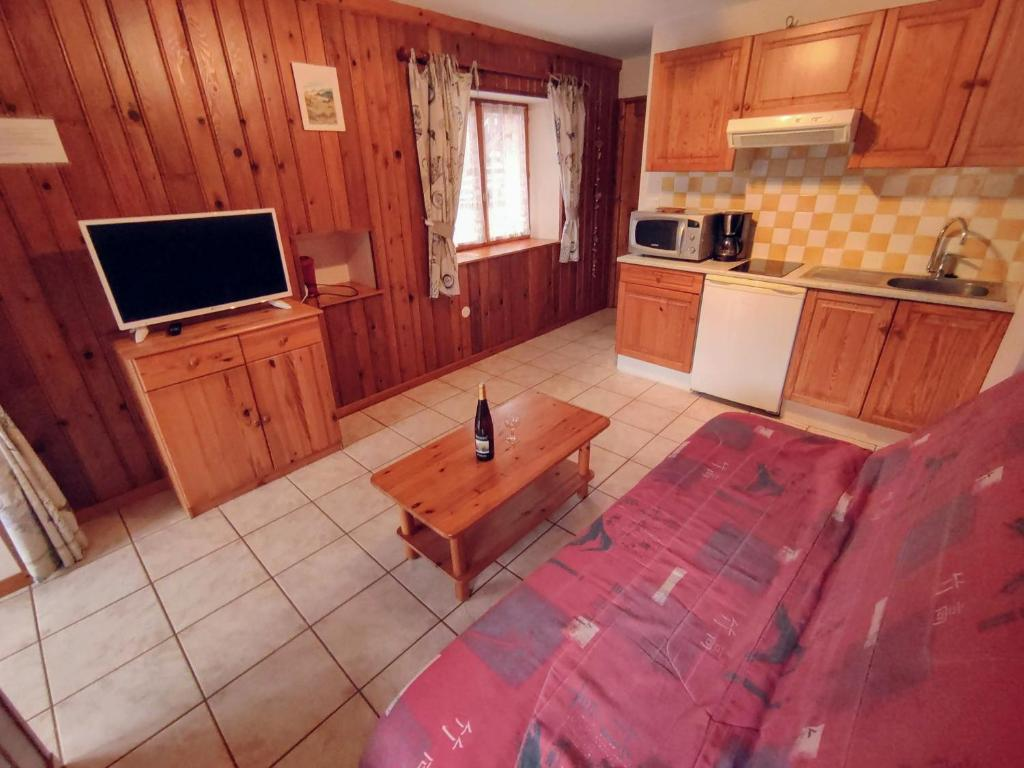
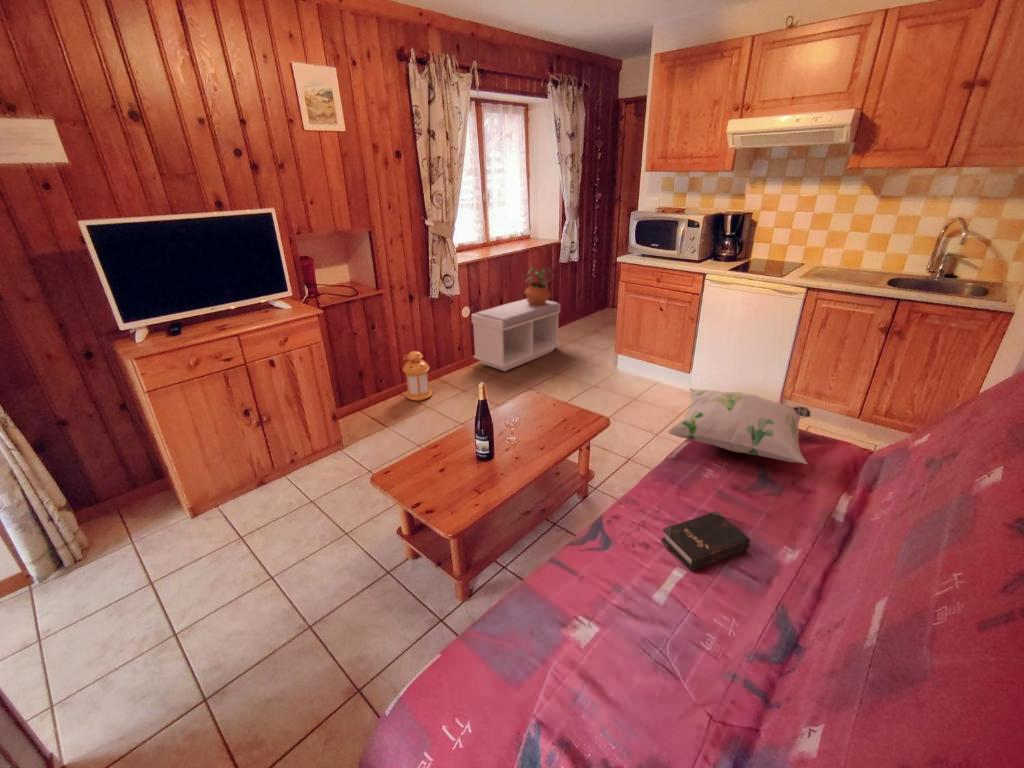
+ potted plant (533, 285)
+ hardback book (705, 539)
+ decorative pillow (741, 420)
+ bench (518, 332)
+ lantern (416, 374)
